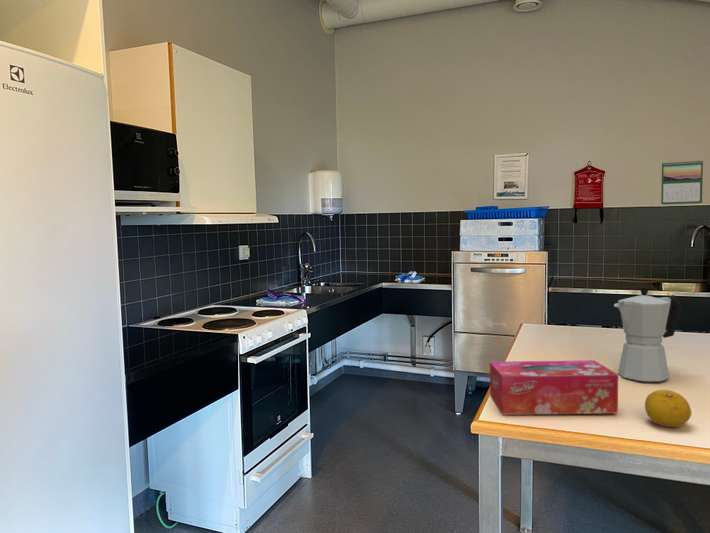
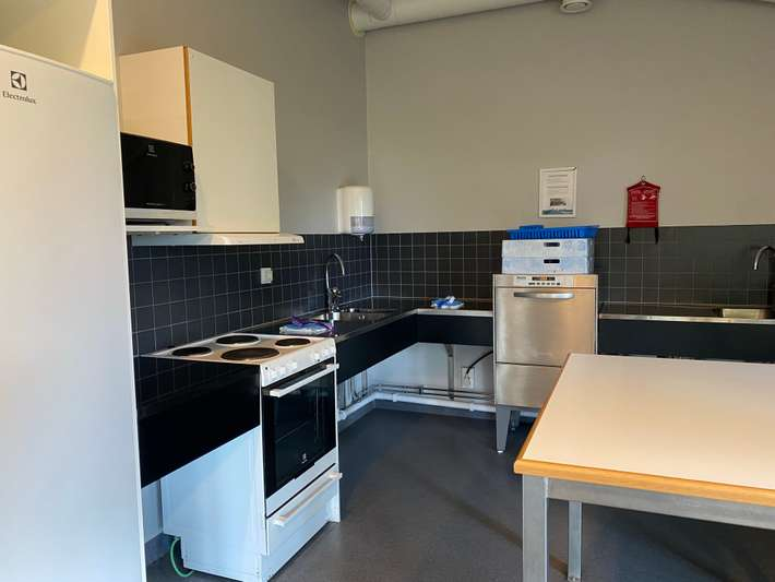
- calendar (681, 182)
- tissue box (550, 386)
- moka pot (648, 331)
- fruit (667, 407)
